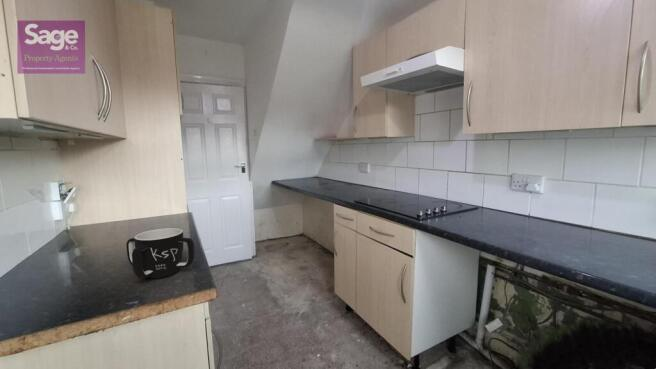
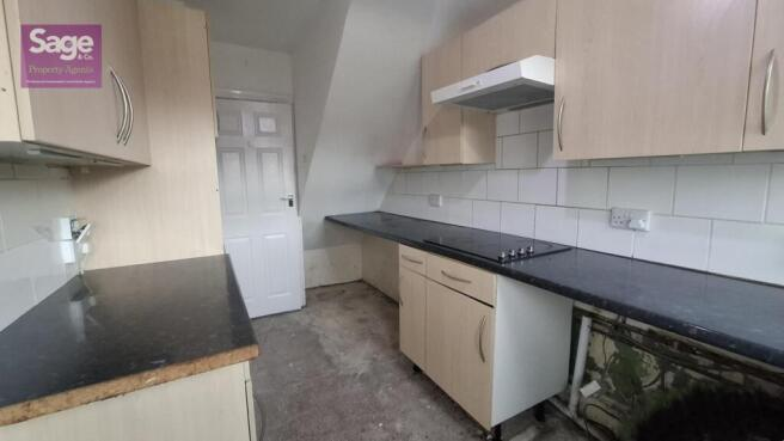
- mug (160, 253)
